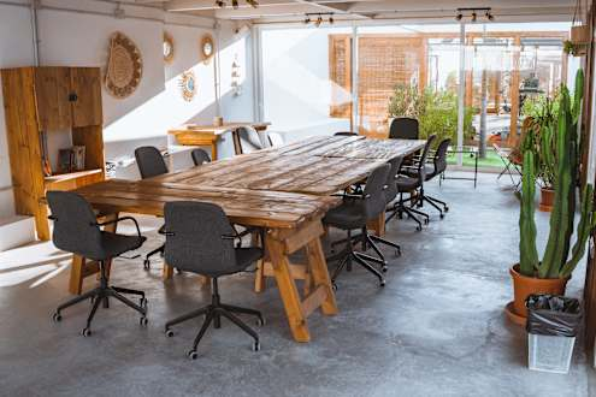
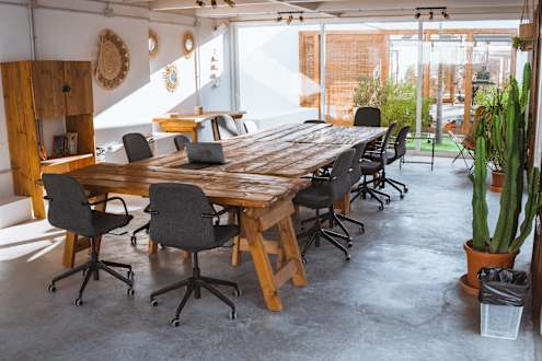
+ laptop (209, 151)
